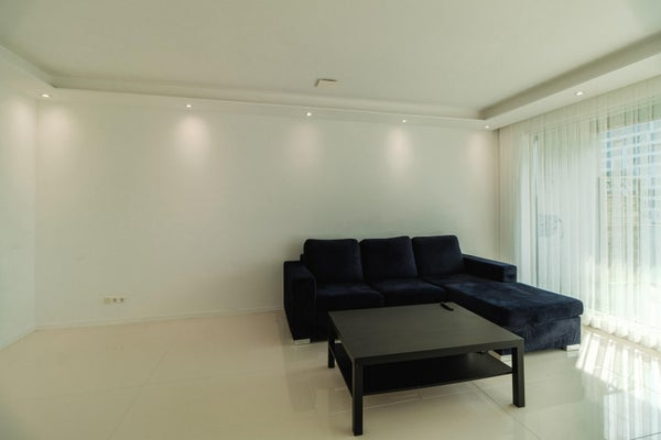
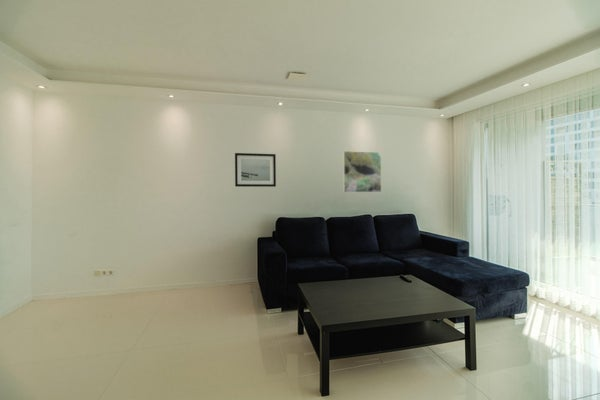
+ wall art (255, 170)
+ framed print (362, 172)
